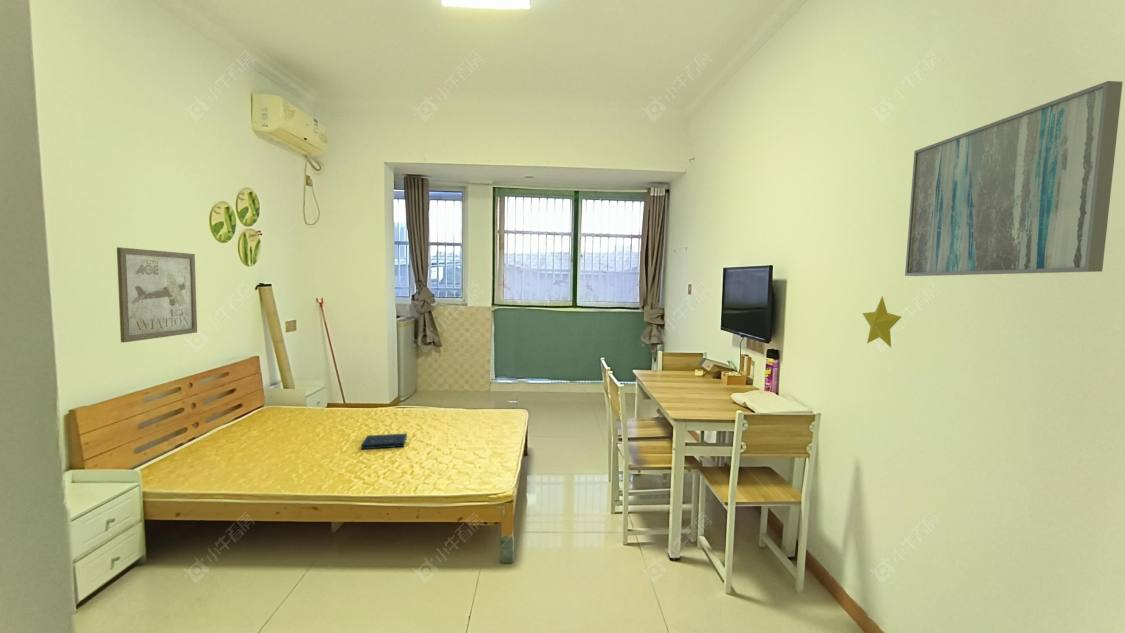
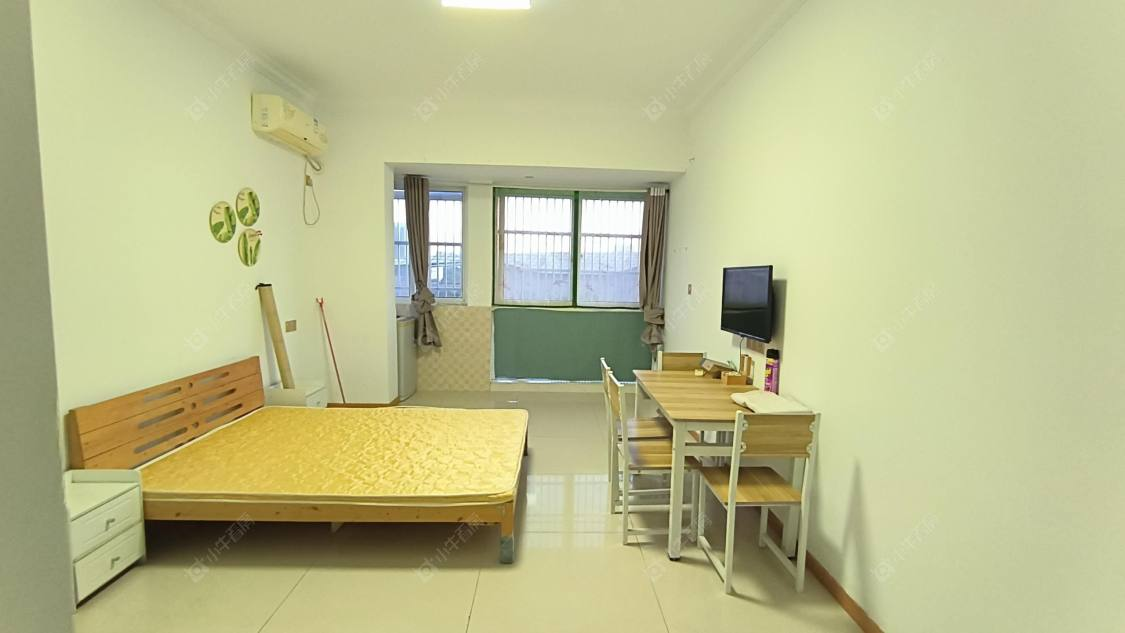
- decorative star (880, 320)
- wall art (161, 294)
- wall art (990, 199)
- book (377, 441)
